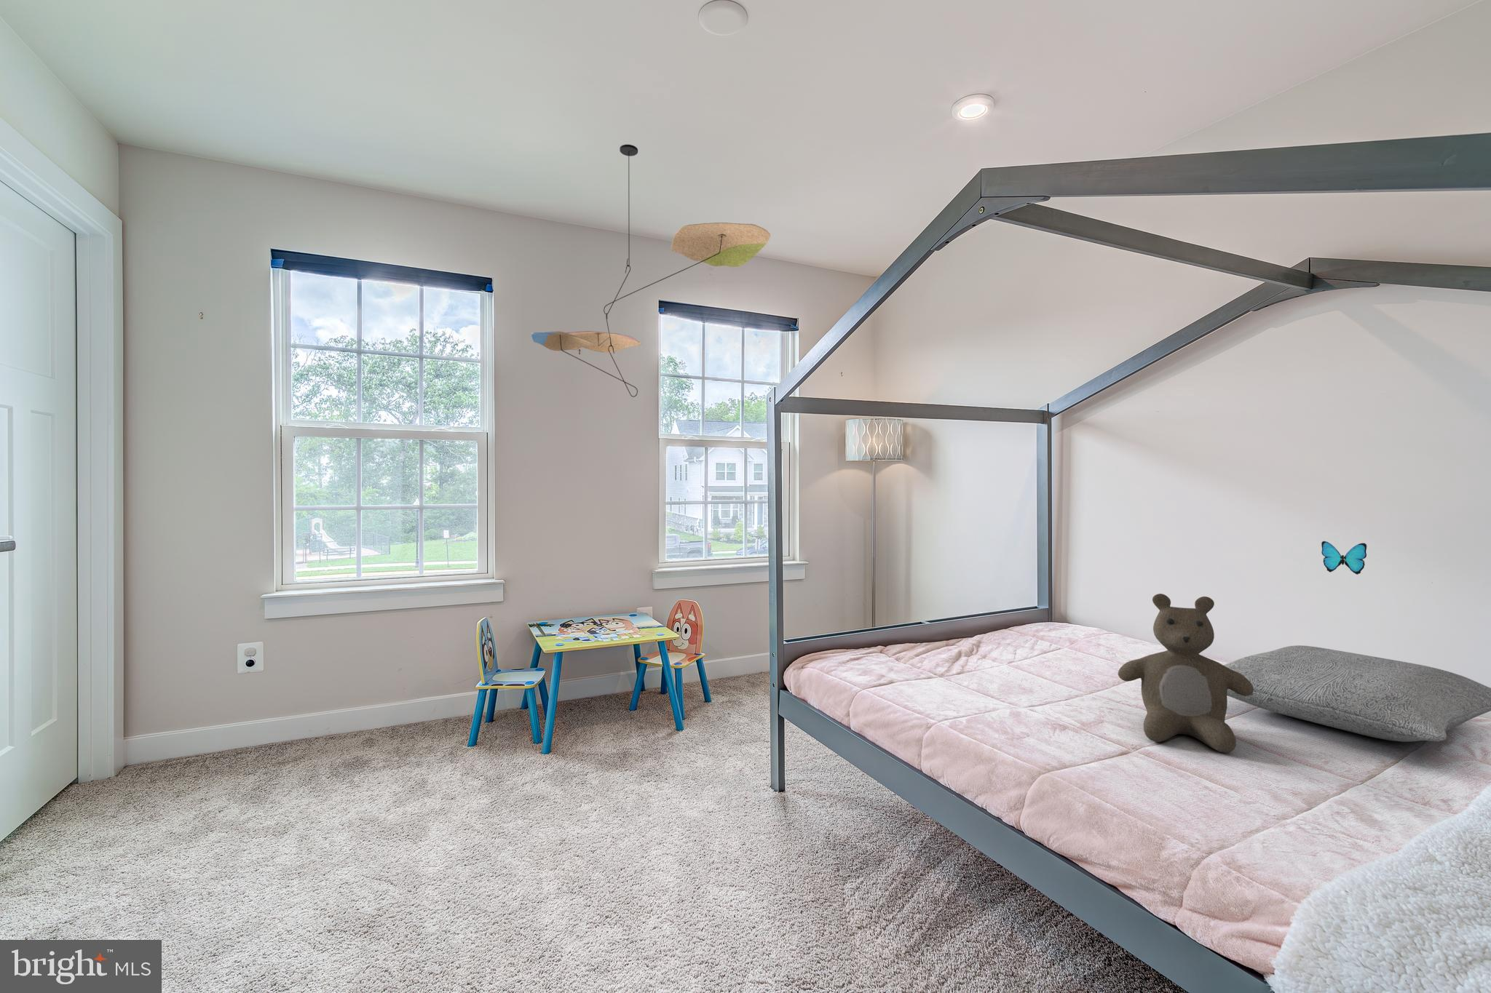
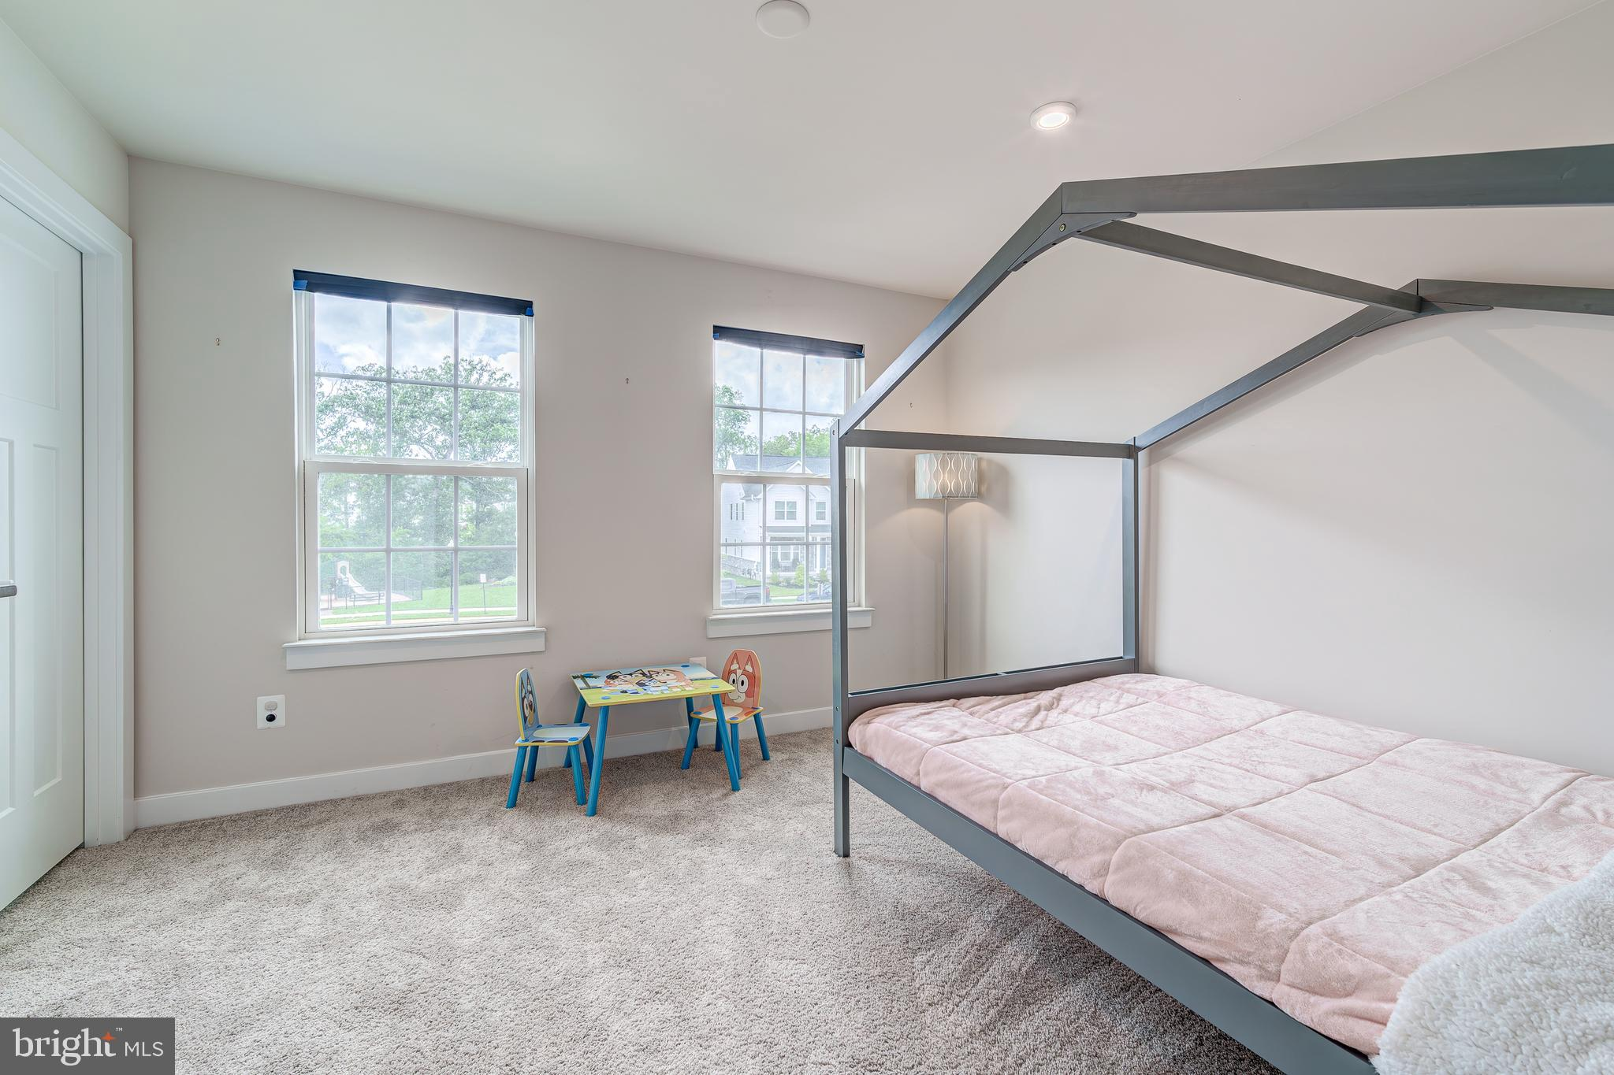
- ceiling mobile (651, 284)
- teddy bear (1185, 666)
- pillow (1344, 688)
- decorative butterfly (1342, 557)
